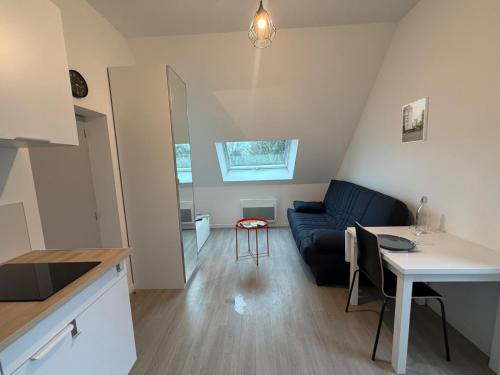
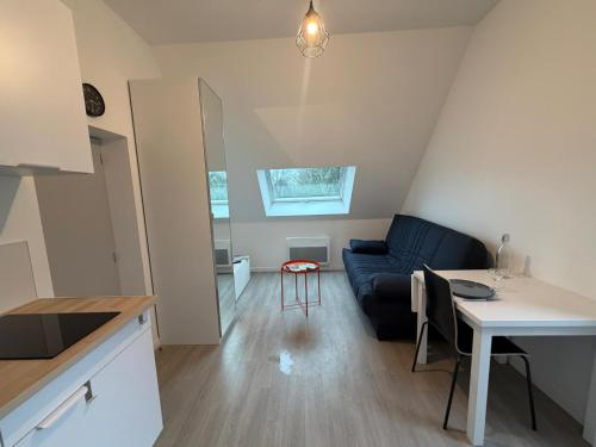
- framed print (414, 122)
